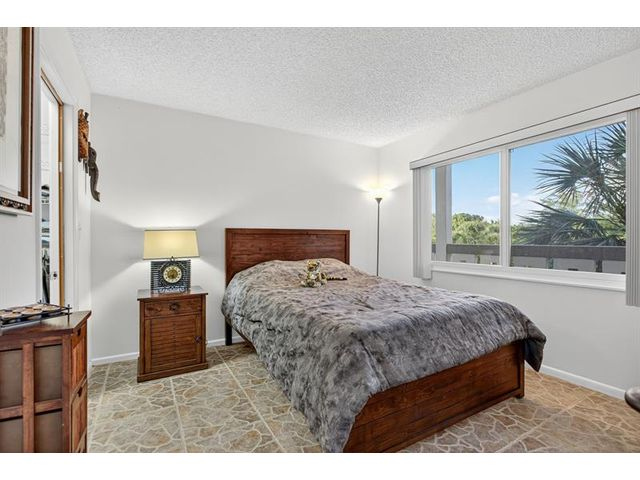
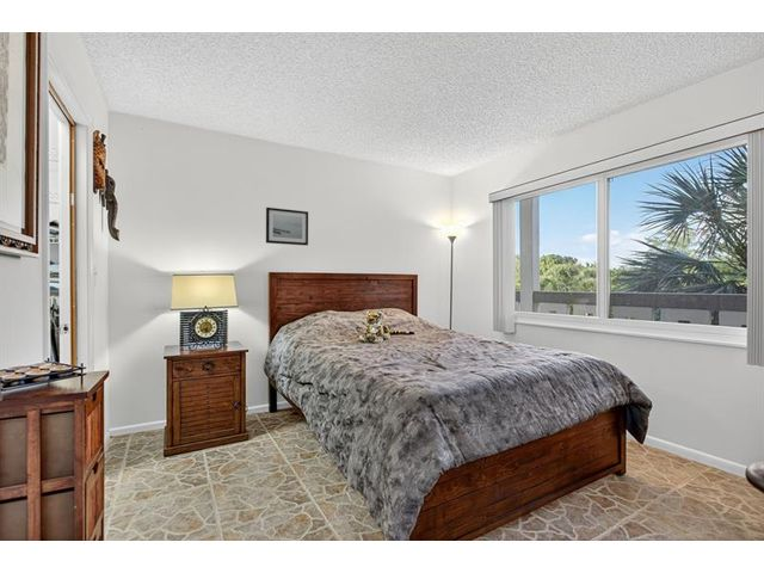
+ wall art (286, 227)
